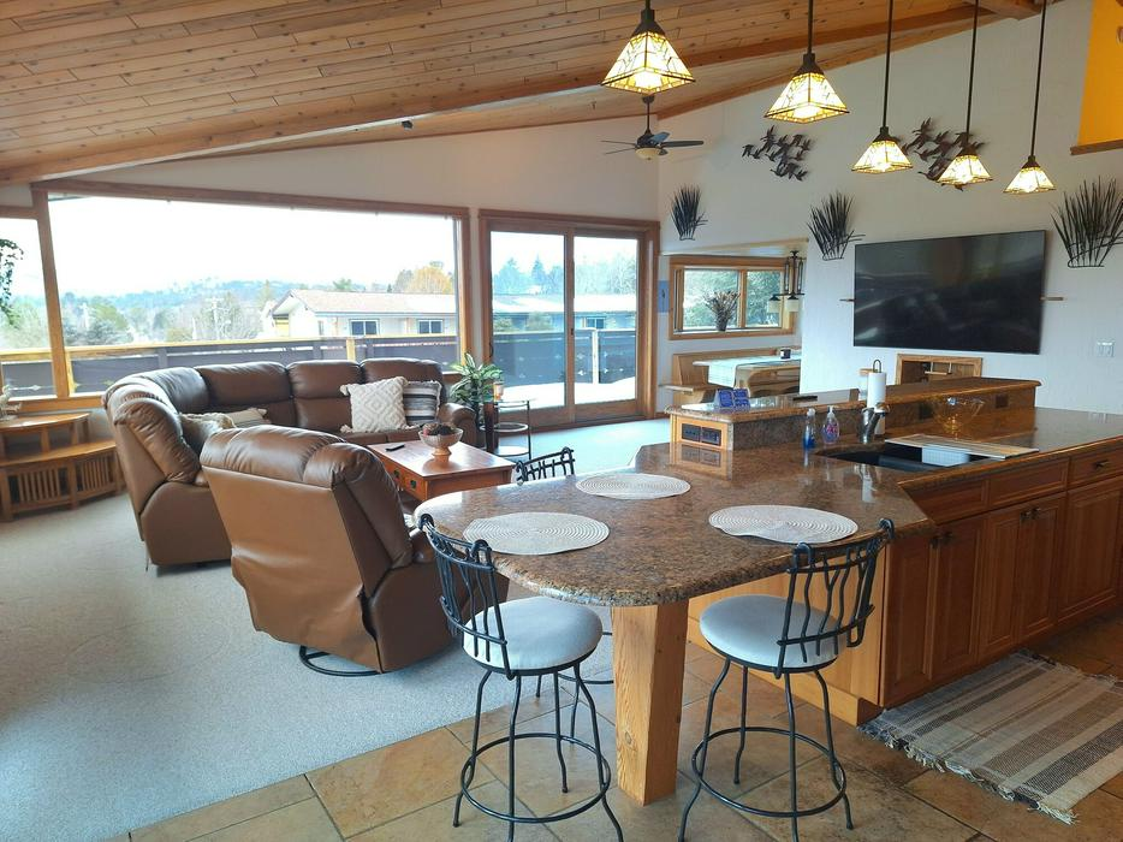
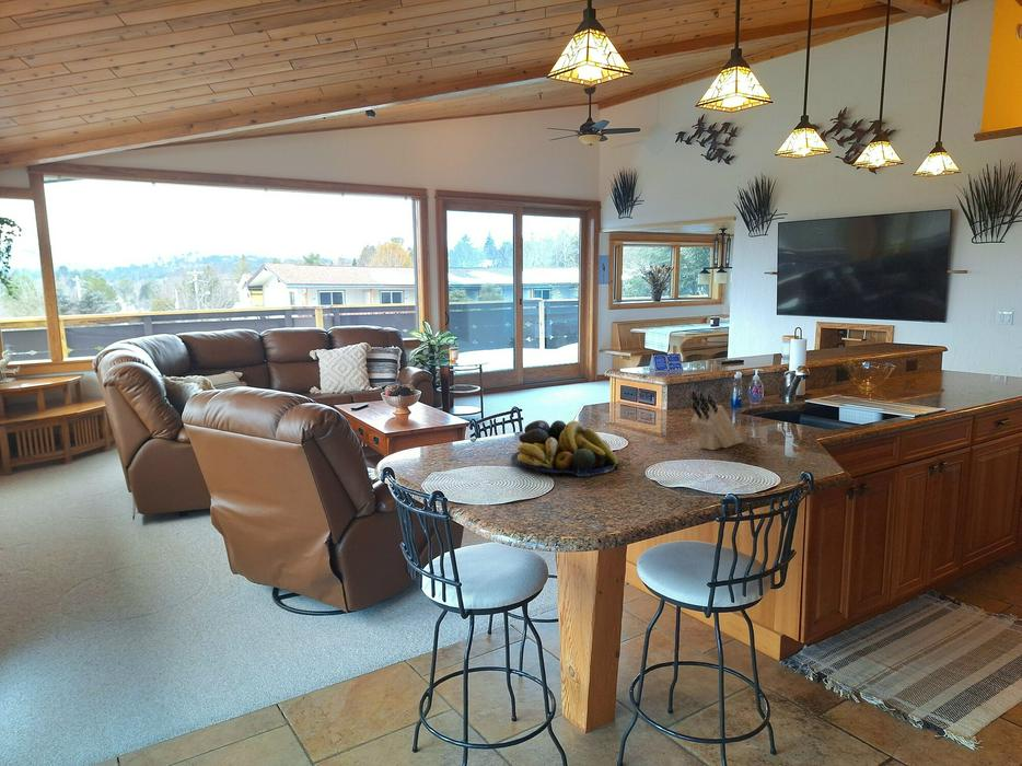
+ fruit bowl (565, 441)
+ knife block (715, 417)
